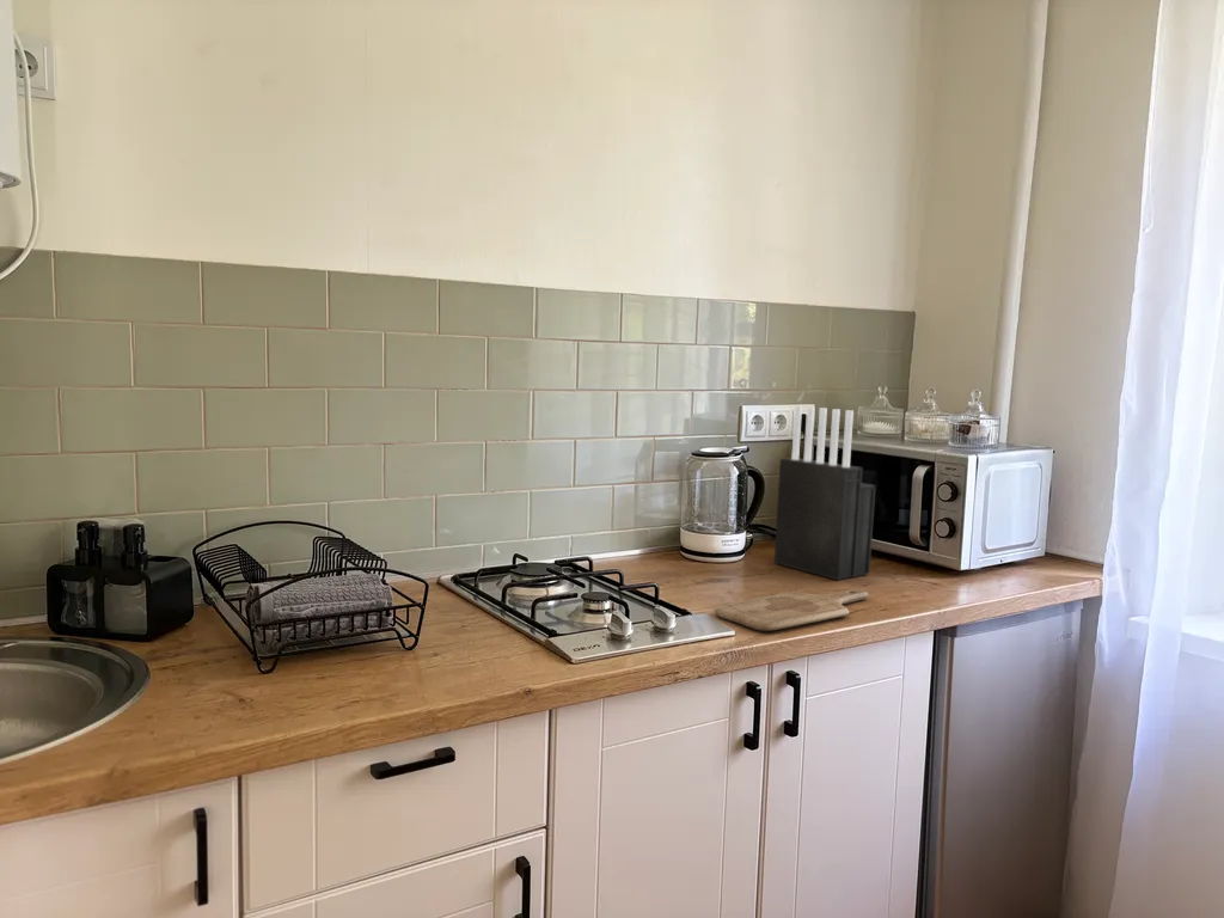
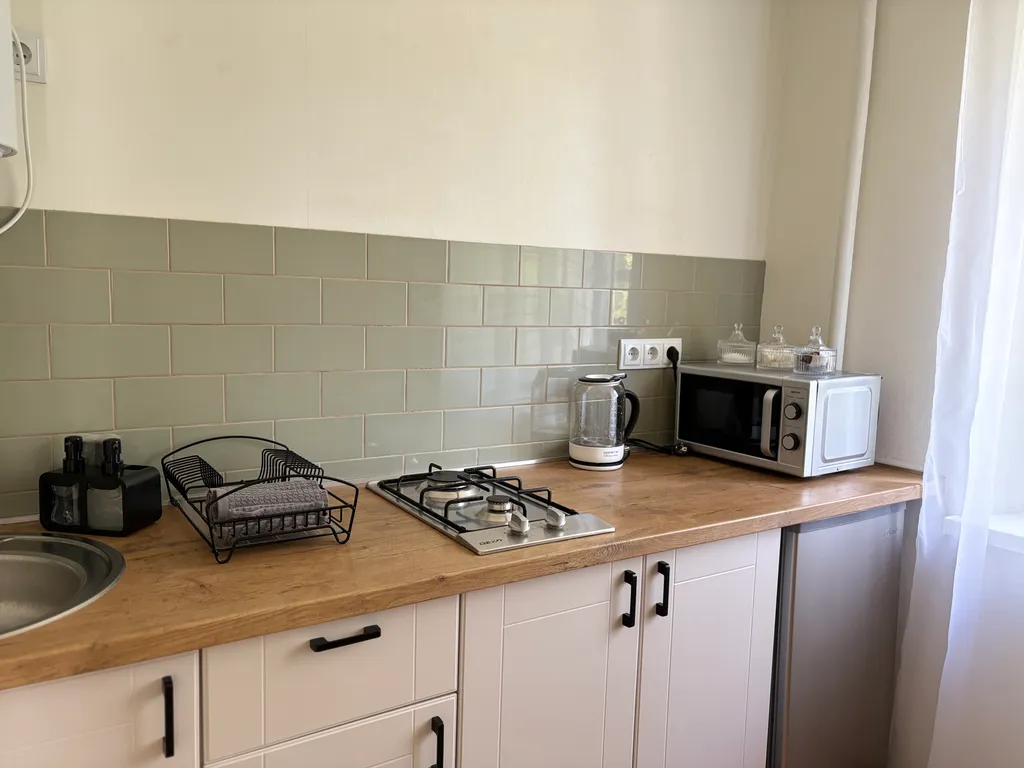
- cutting board (803, 605)
- knife block (828, 489)
